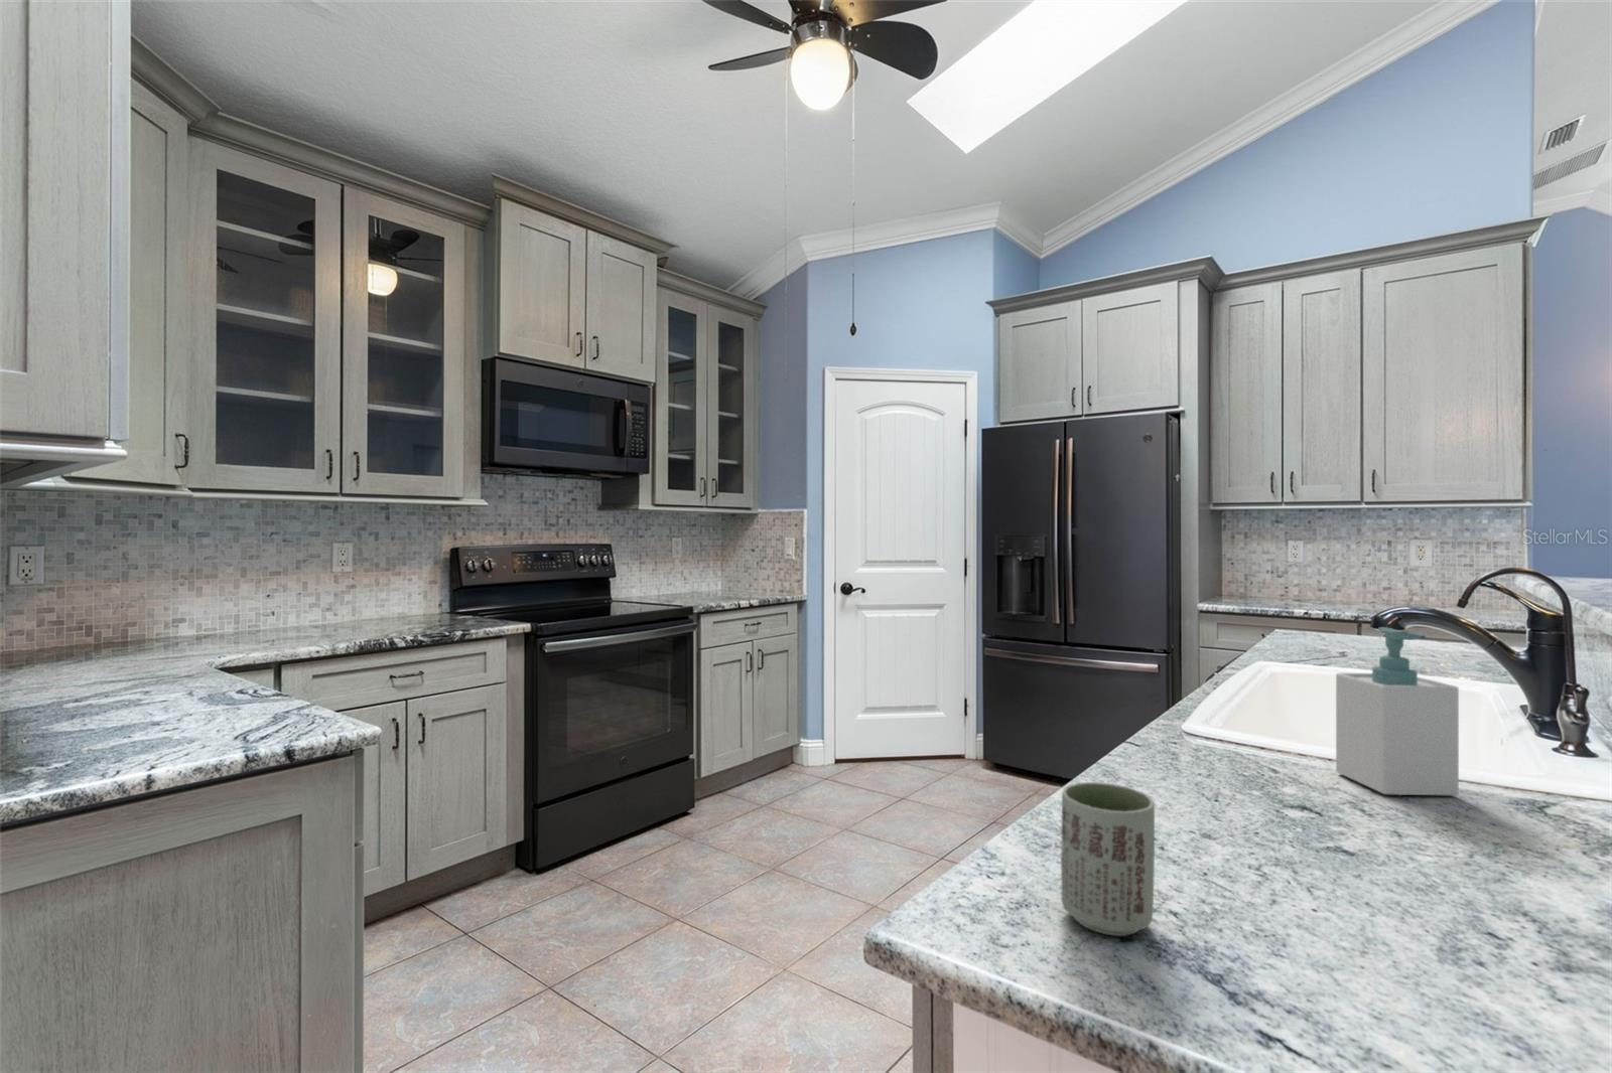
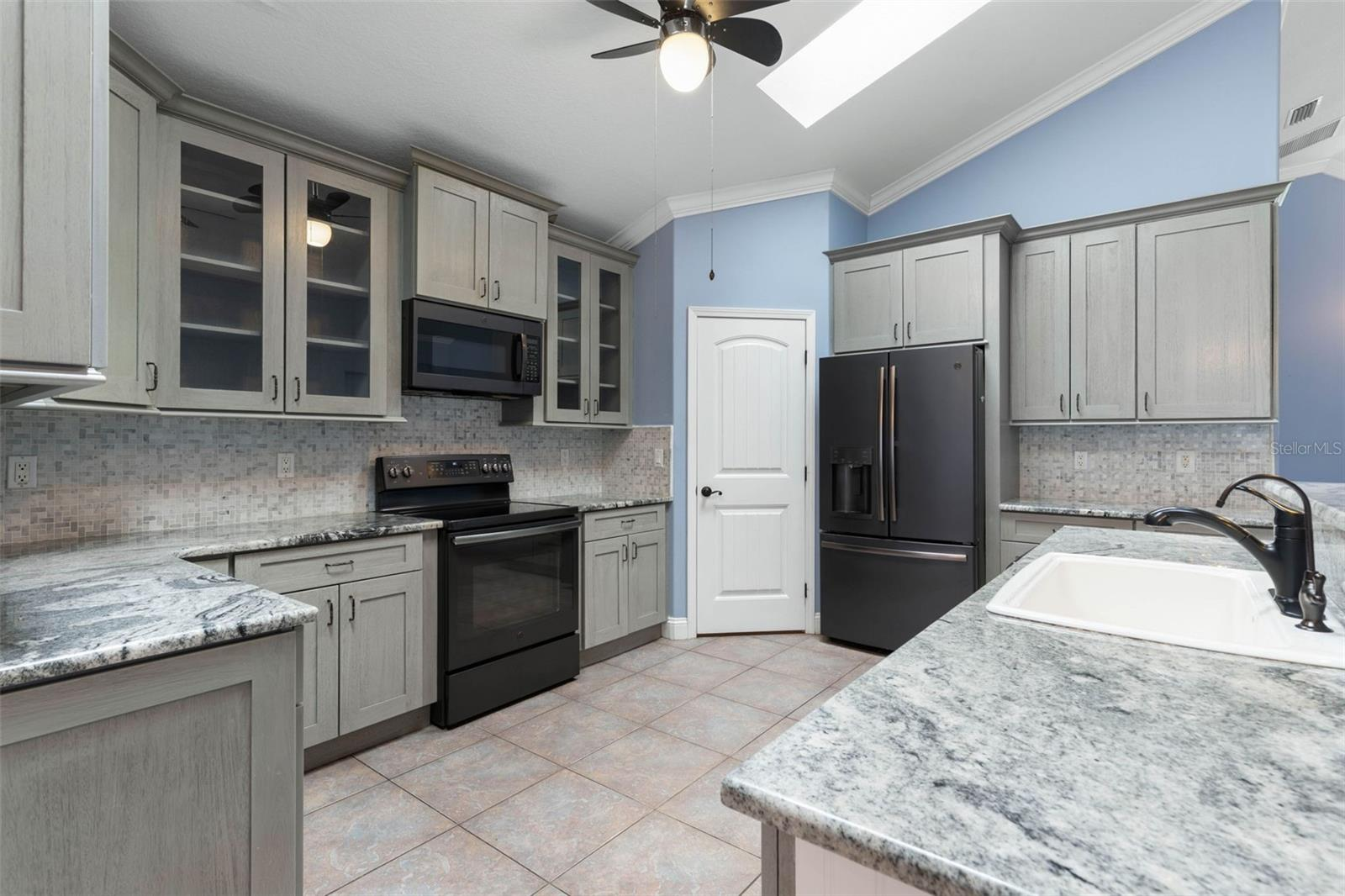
- soap bottle (1394, 705)
- cup (1106, 856)
